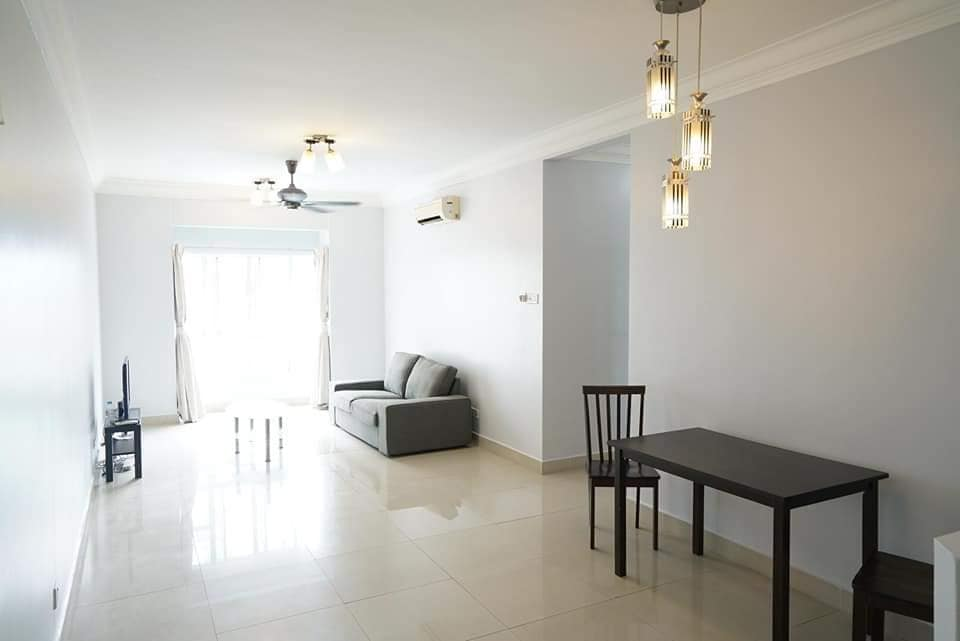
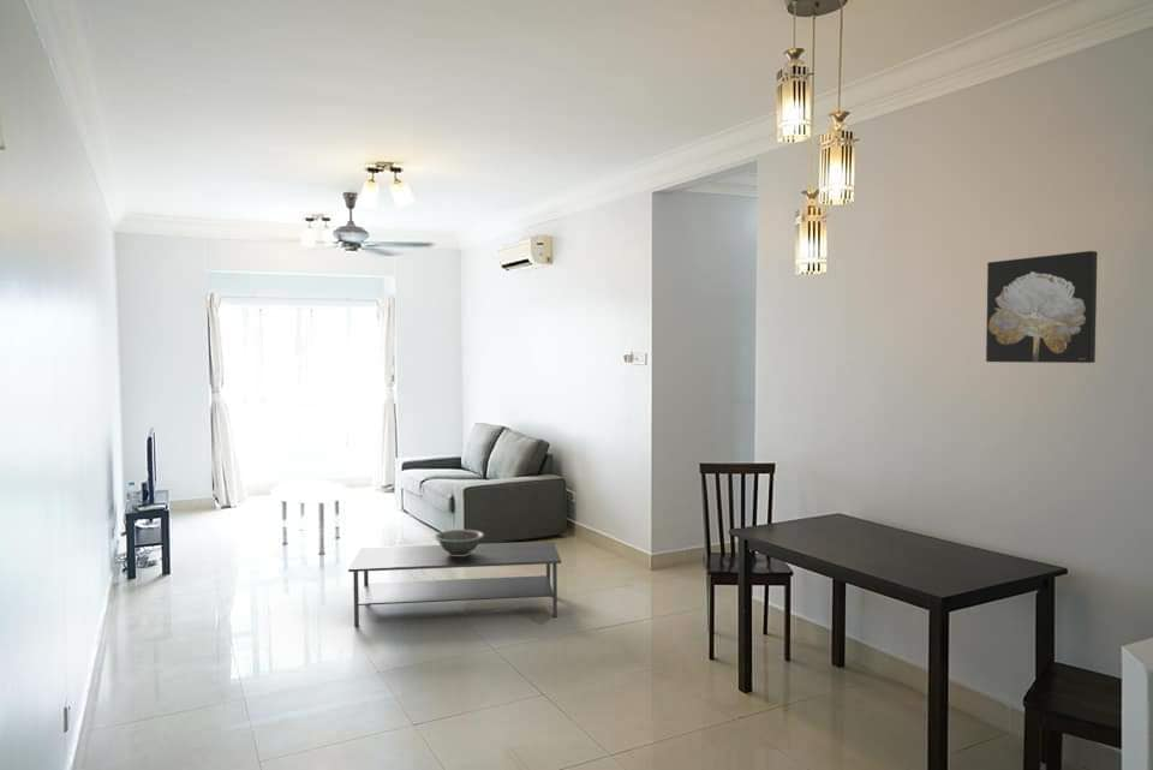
+ coffee table (458, 581)
+ wall art (1038, 310)
+ decorative bowl (459, 544)
